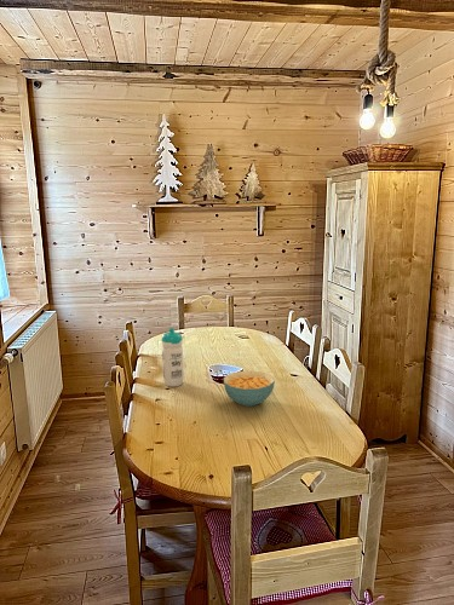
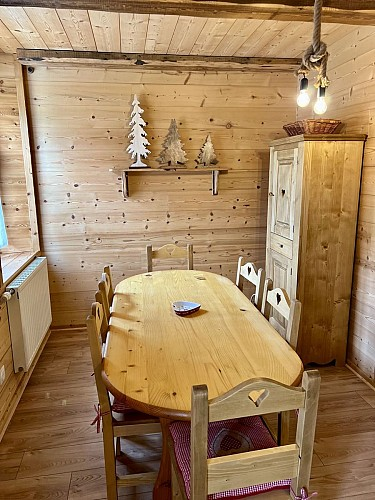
- water bottle (172, 356)
- cereal bowl (248, 391)
